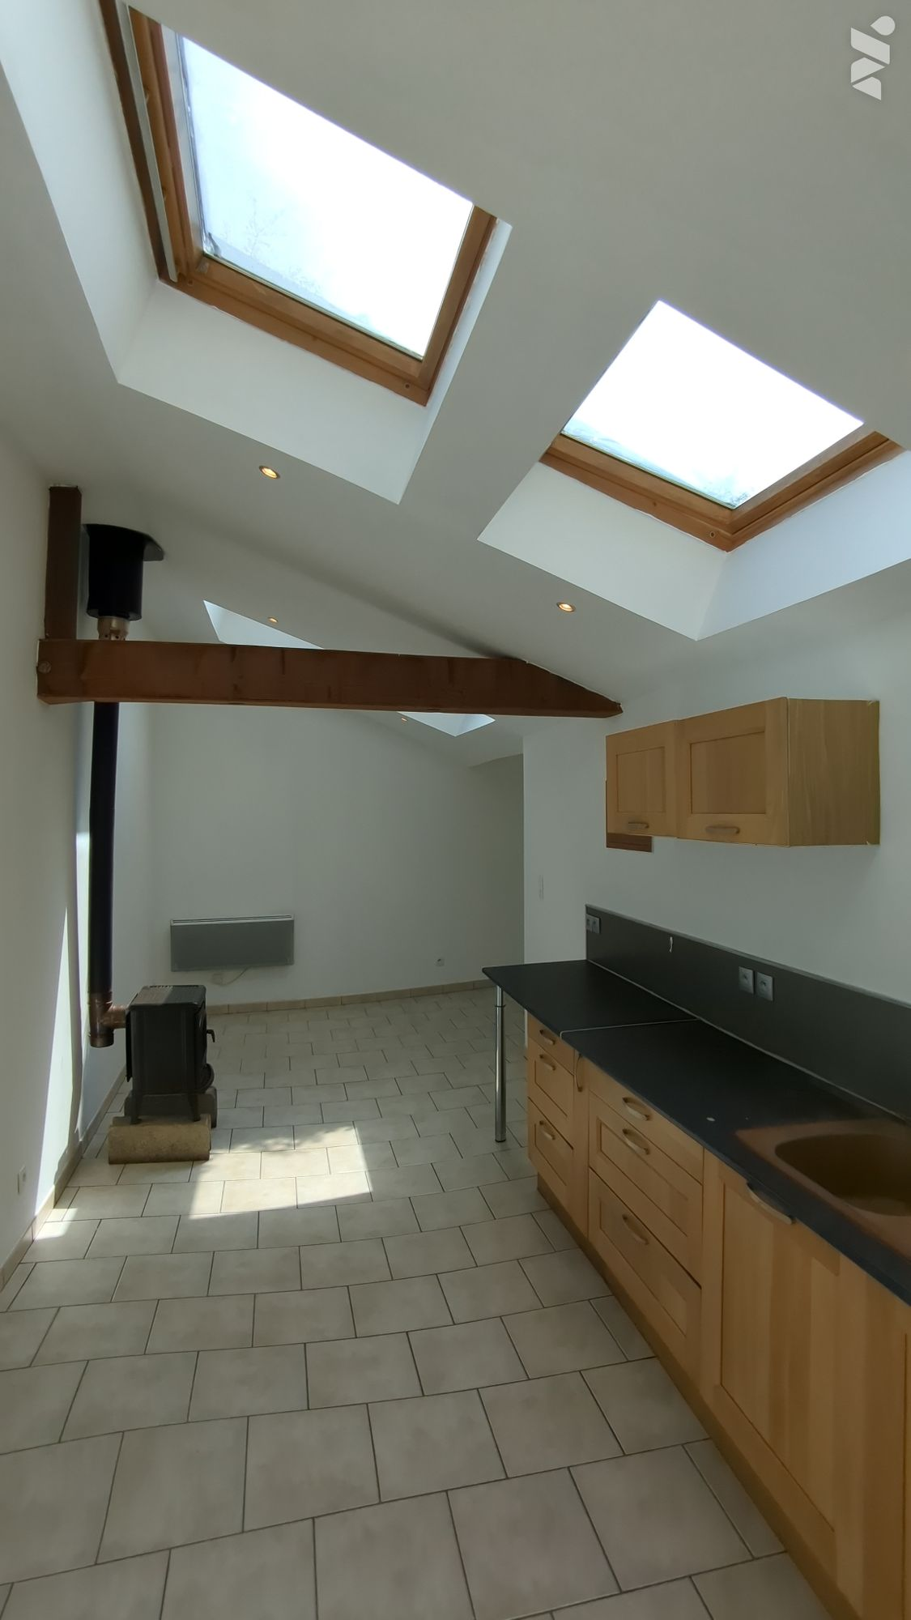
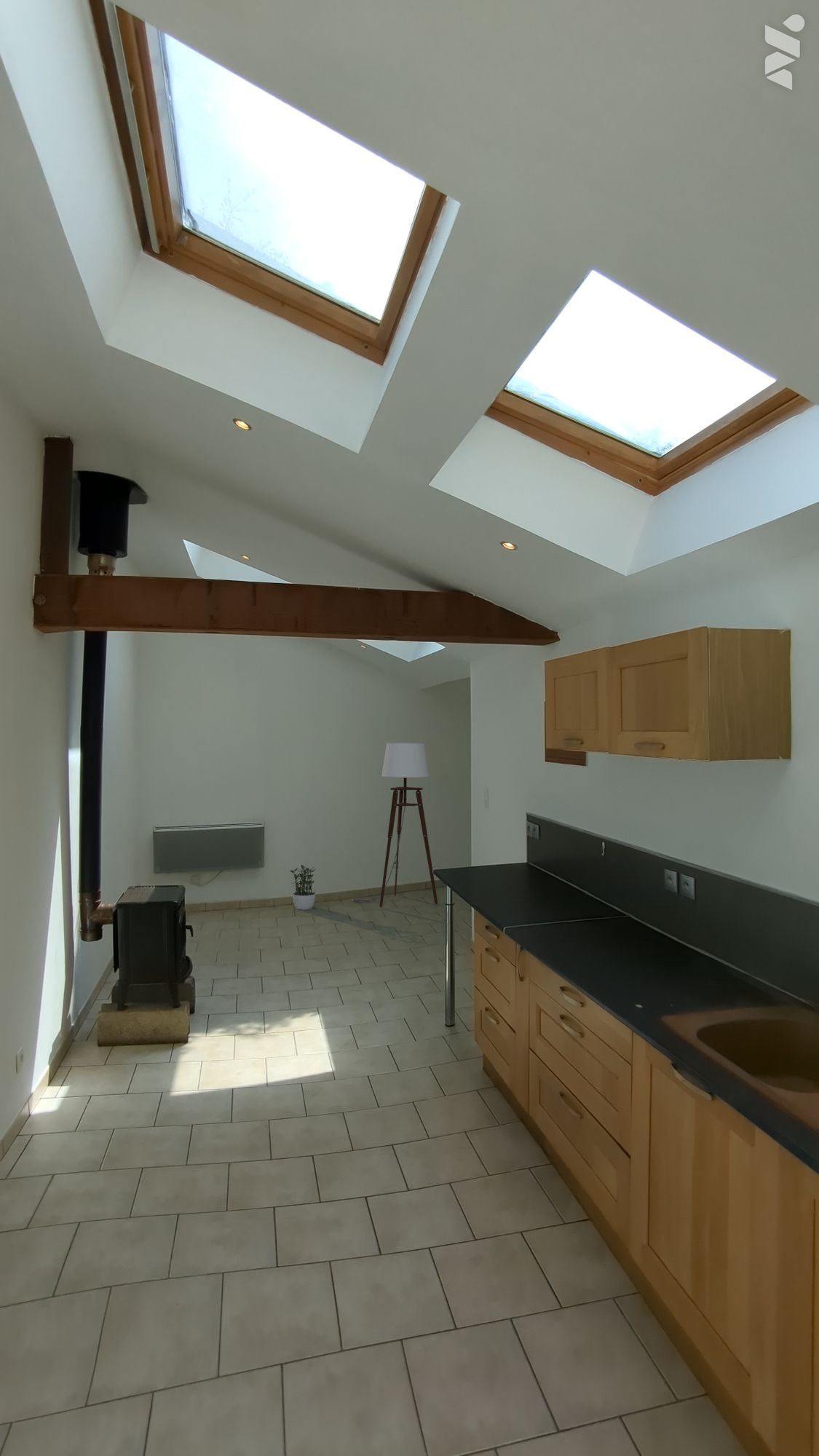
+ potted plant (302, 886)
+ floor lamp (394, 822)
